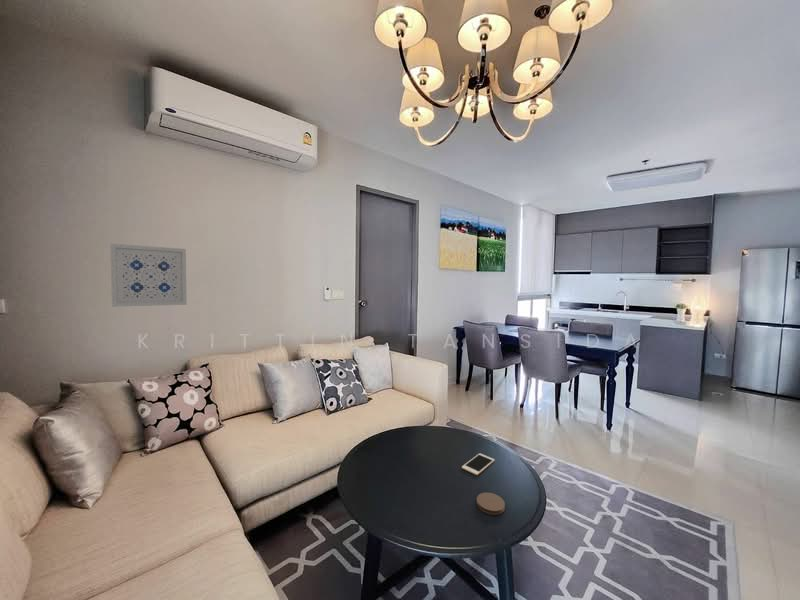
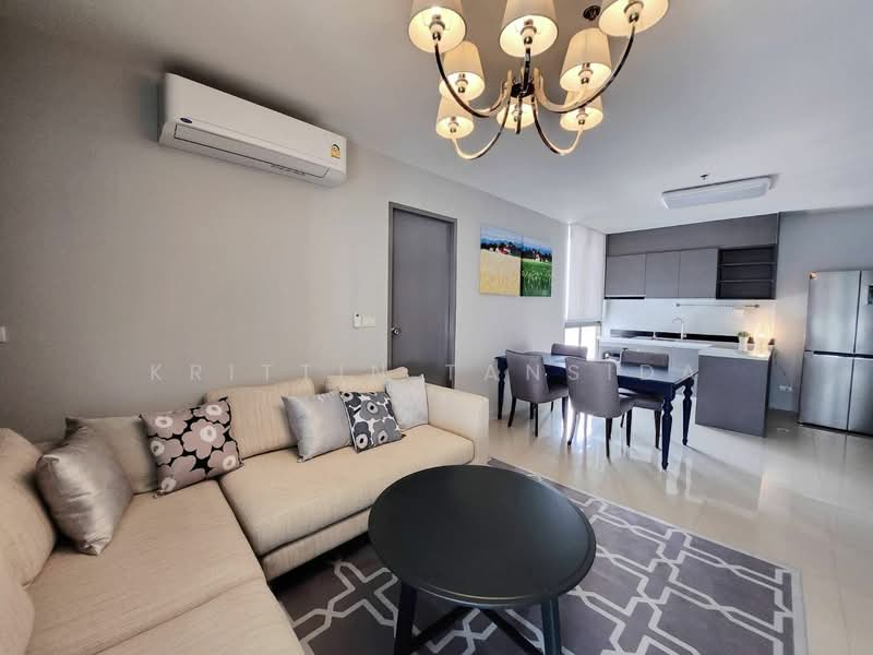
- wall art (150, 276)
- cell phone (478, 463)
- coaster (490, 503)
